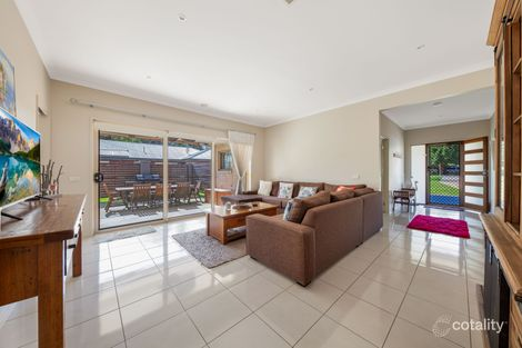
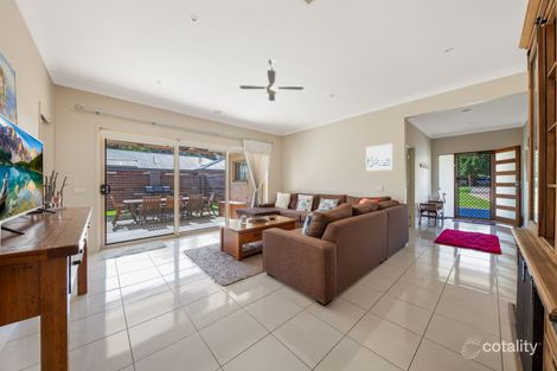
+ ceiling fan (271, 77)
+ wall art (378, 158)
